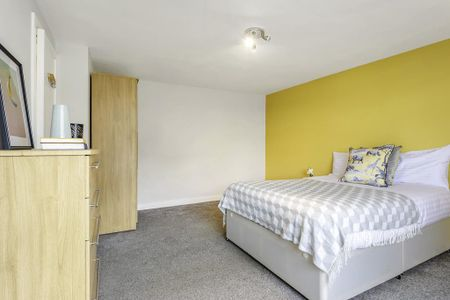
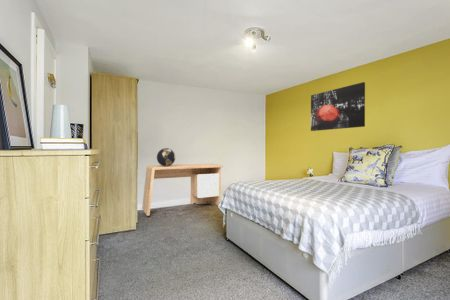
+ wall art (334, 109)
+ globe (166, 157)
+ desk (191, 186)
